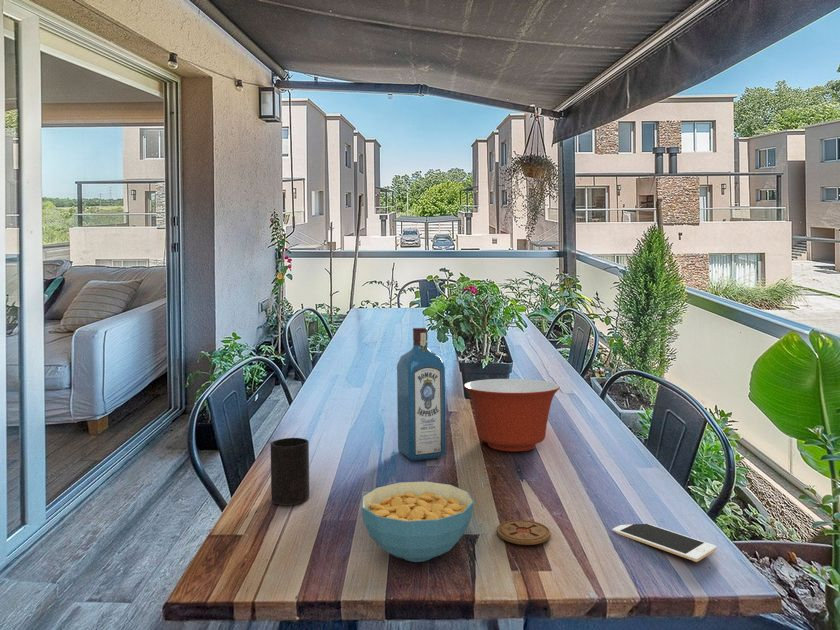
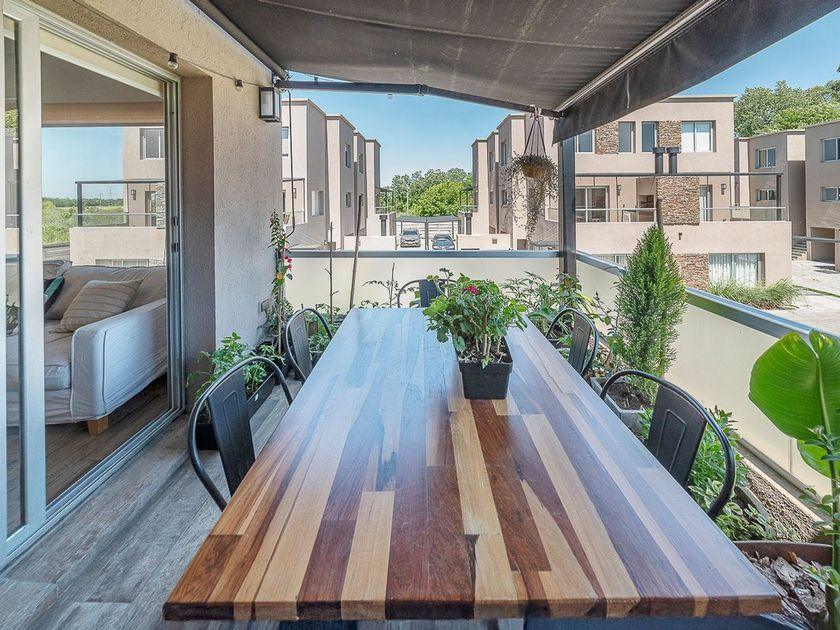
- cereal bowl (417, 526)
- cell phone (662, 538)
- coaster (523, 531)
- mixing bowl (511, 415)
- liquor (420, 391)
- cup (290, 470)
